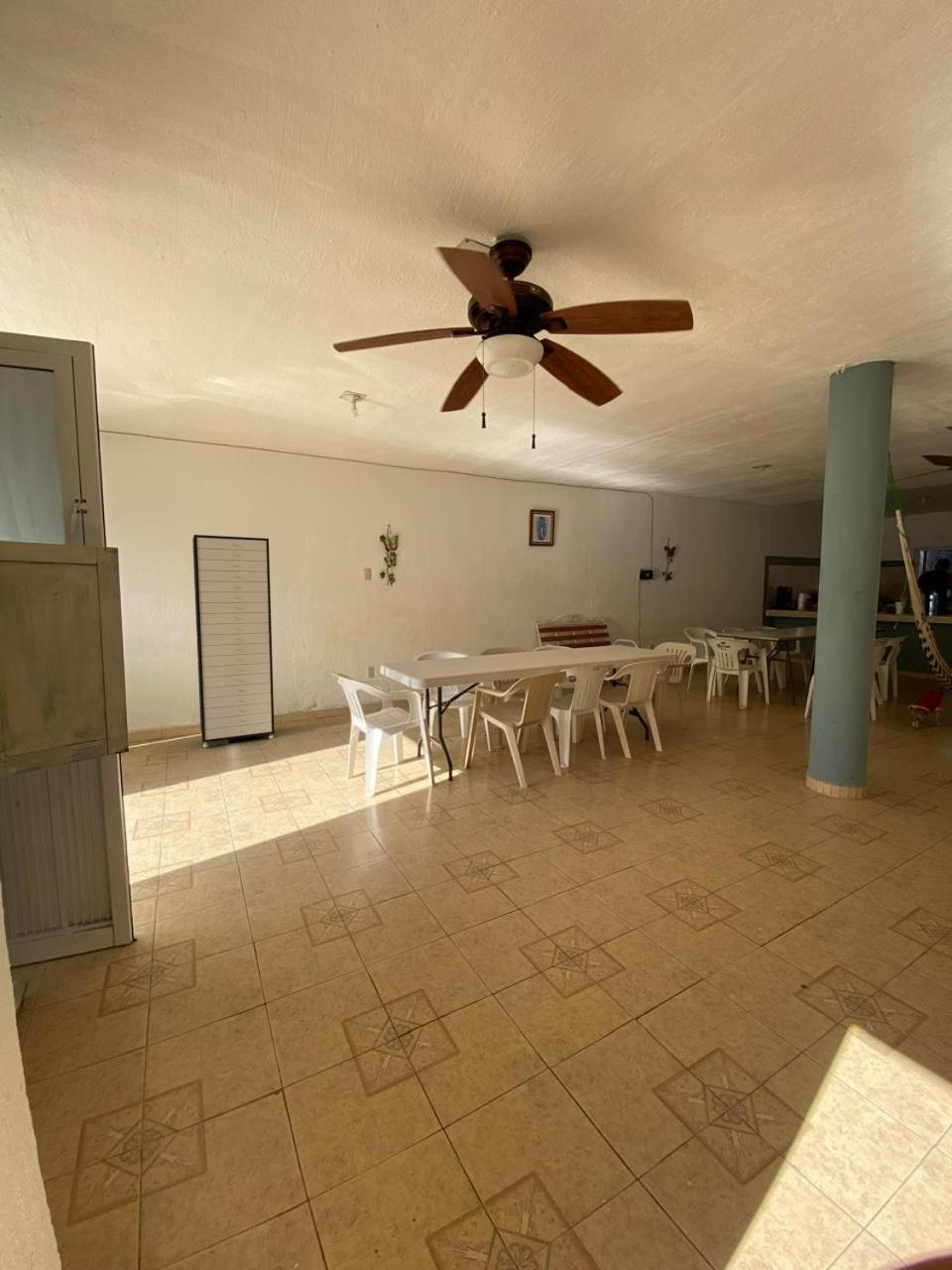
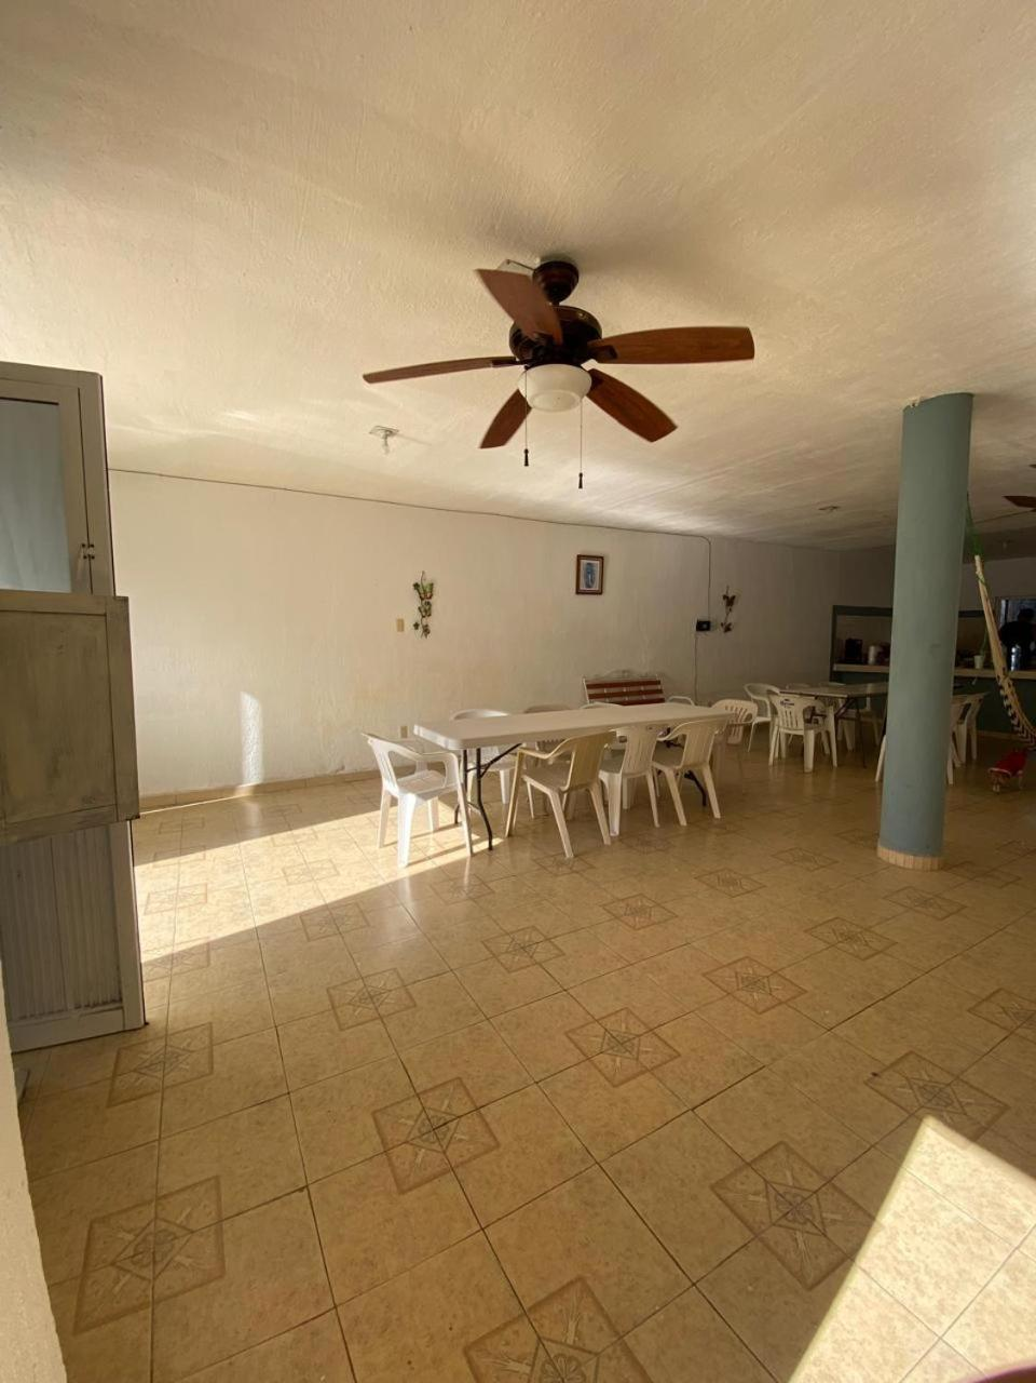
- storage cabinet (233, 639)
